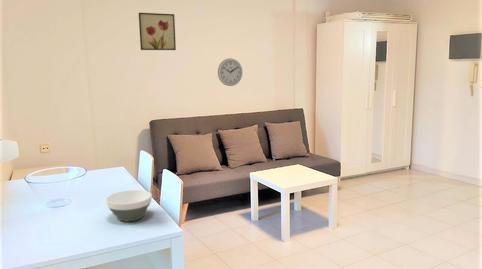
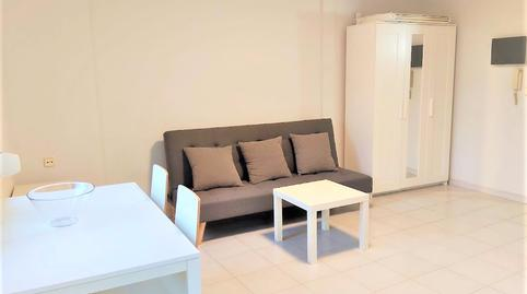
- wall art (157, 31)
- wall clock (230, 72)
- bowl (129, 207)
